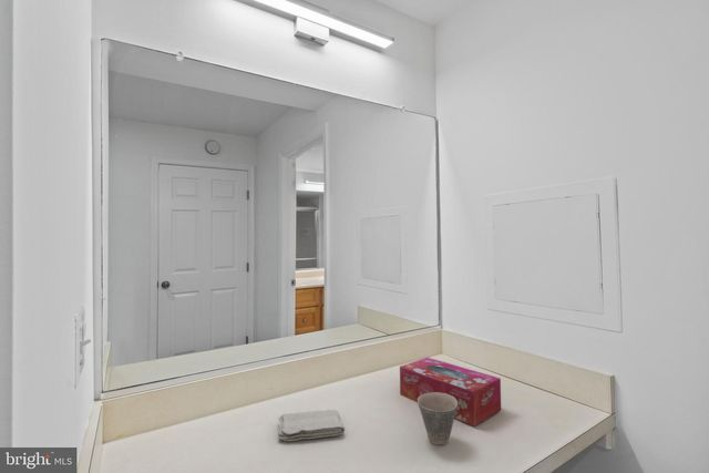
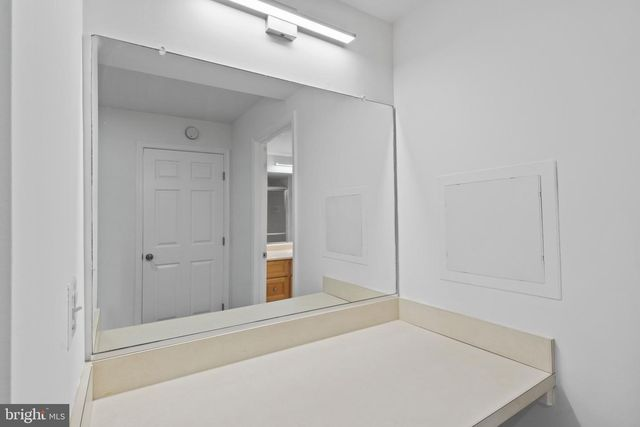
- tissue box (448, 387)
- washcloth (310, 423)
- cup (438, 420)
